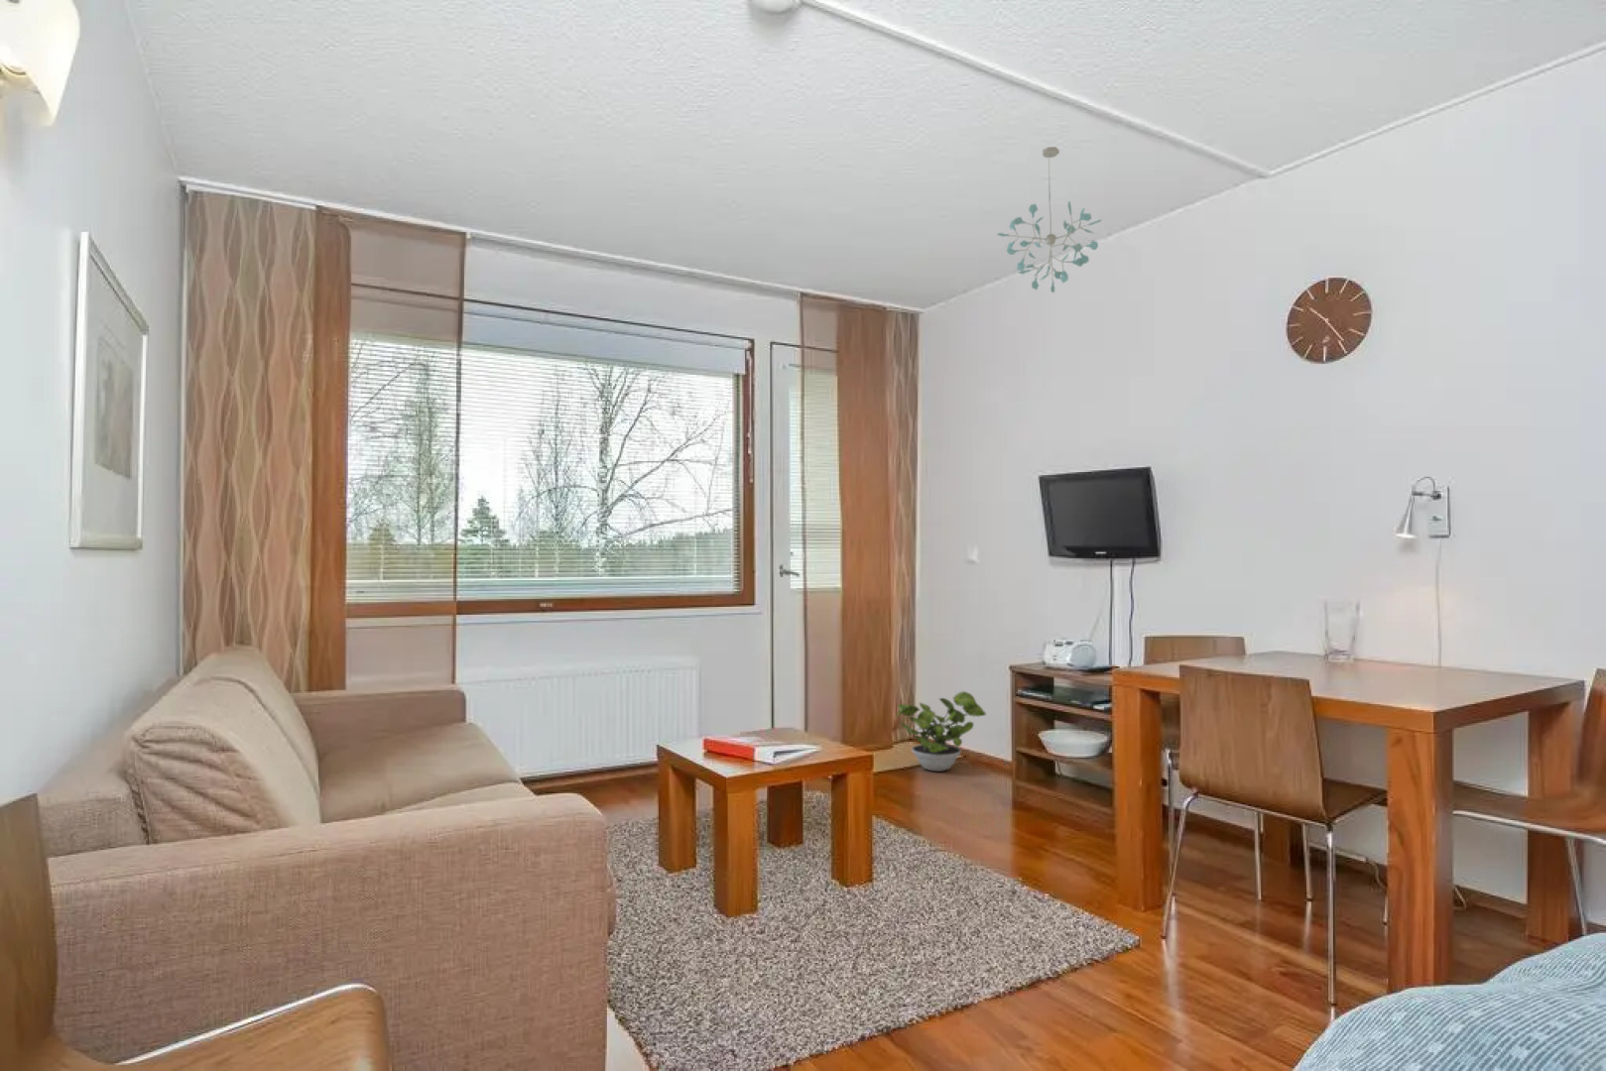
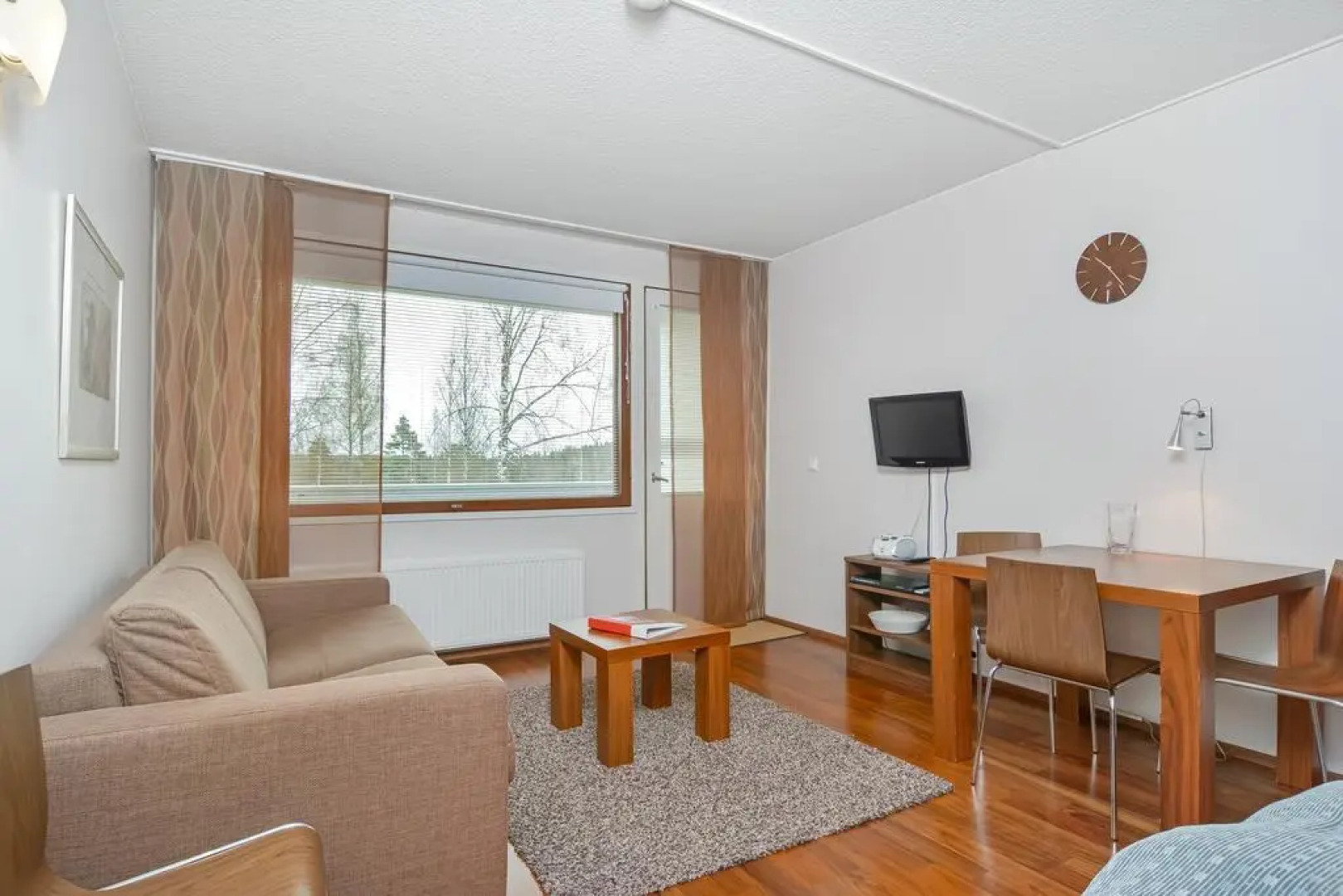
- ceiling light fixture (1050, 221)
- potted plant (940, 730)
